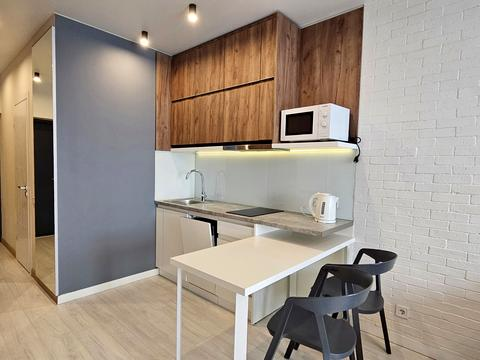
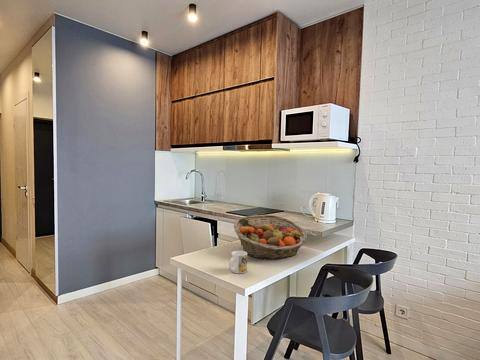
+ fruit basket (270, 235)
+ mug (236, 262)
